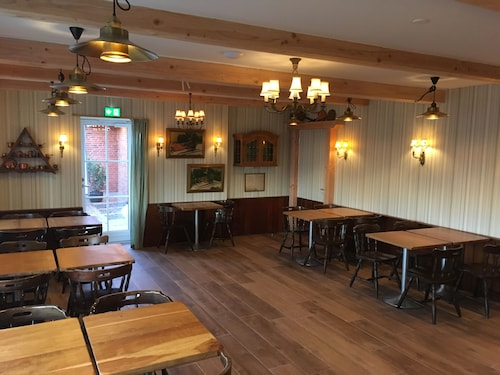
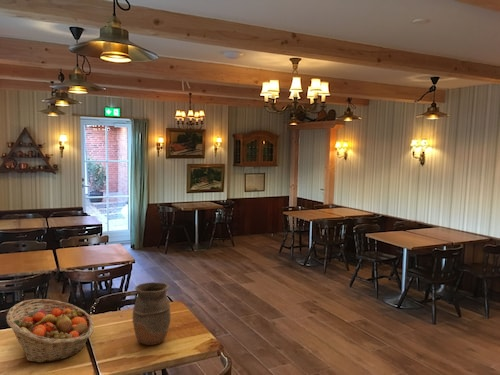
+ fruit basket (52, 326)
+ vase (151, 313)
